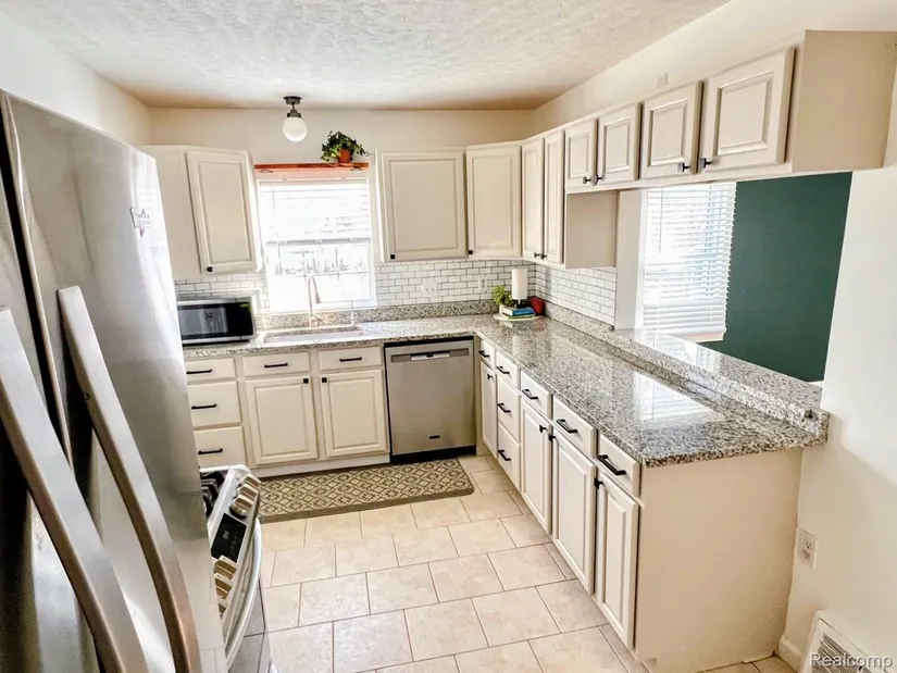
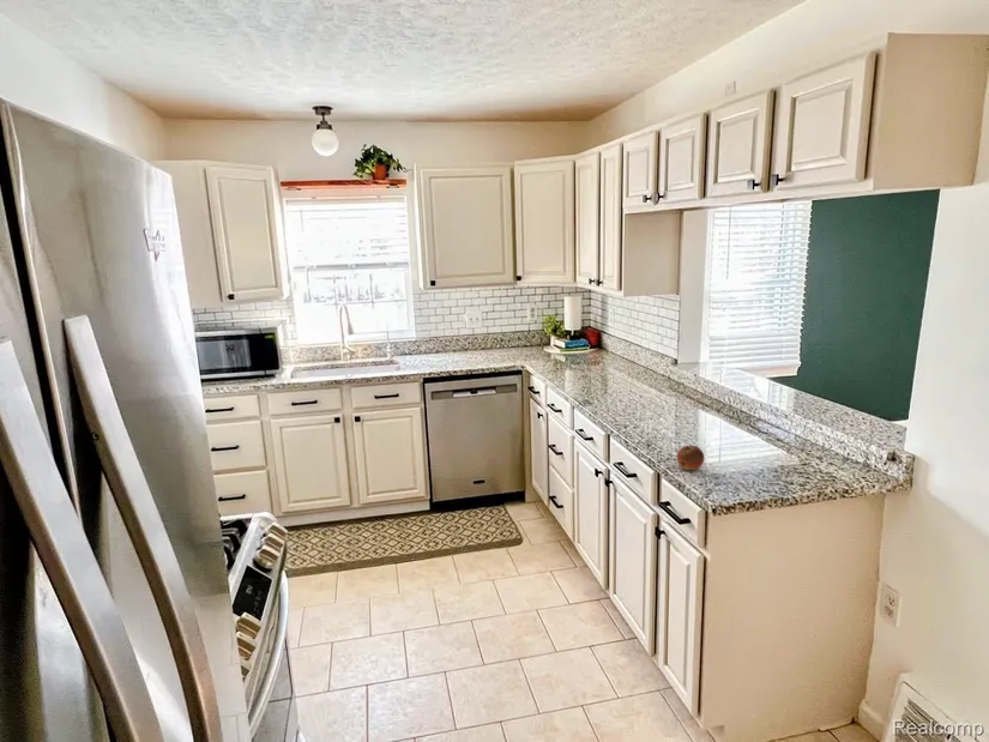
+ fruit (689, 457)
